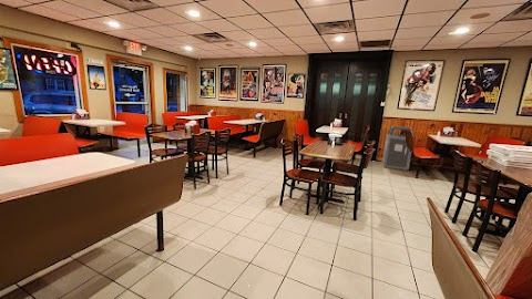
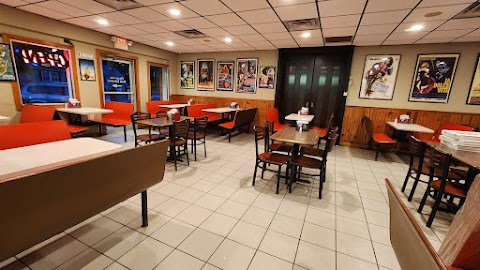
- trash can (397, 146)
